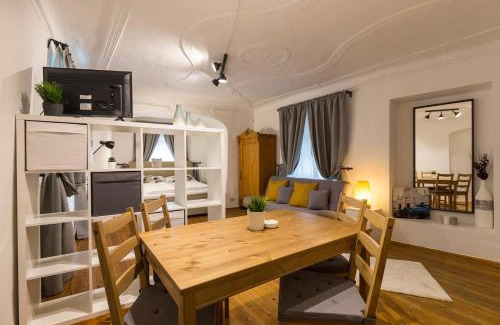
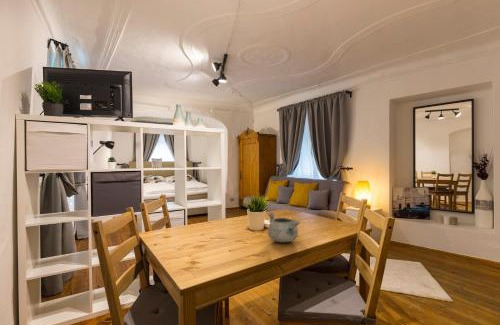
+ decorative bowl (283, 228)
